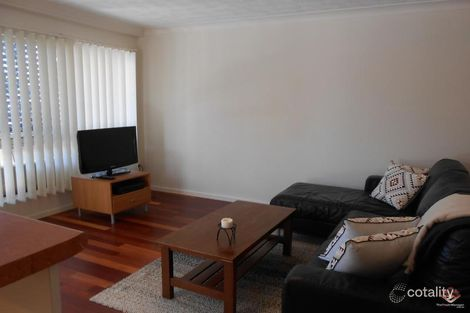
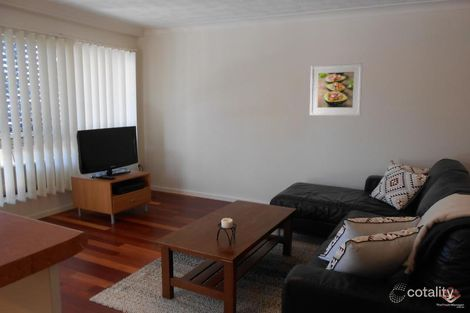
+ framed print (335, 90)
